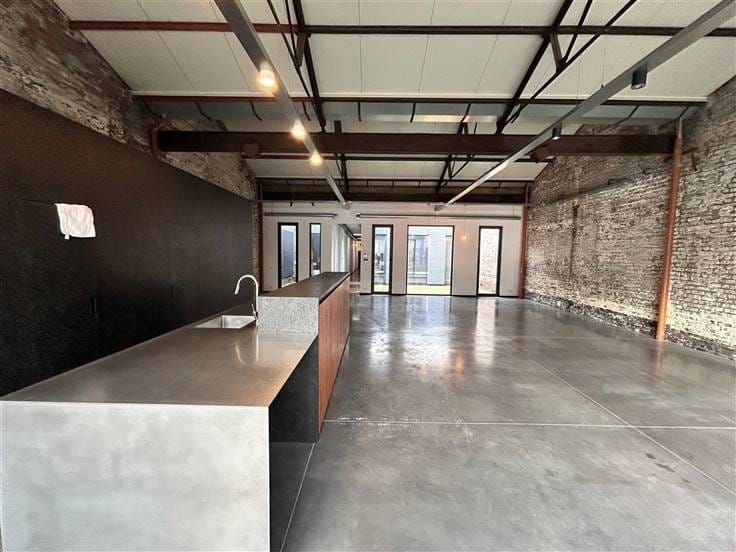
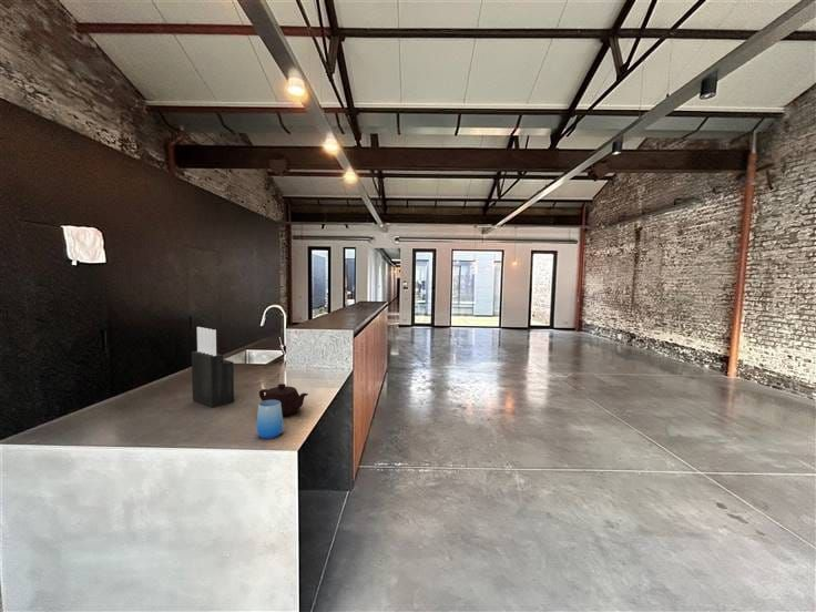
+ knife block (214, 364)
+ teapot (283, 398)
+ cup (269, 418)
